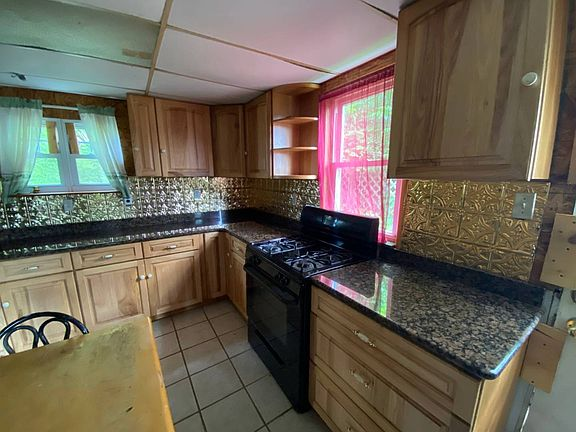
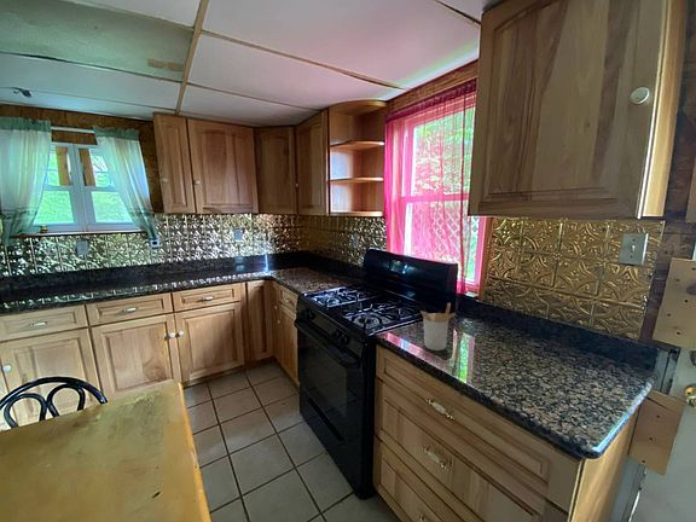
+ utensil holder (439, 326)
